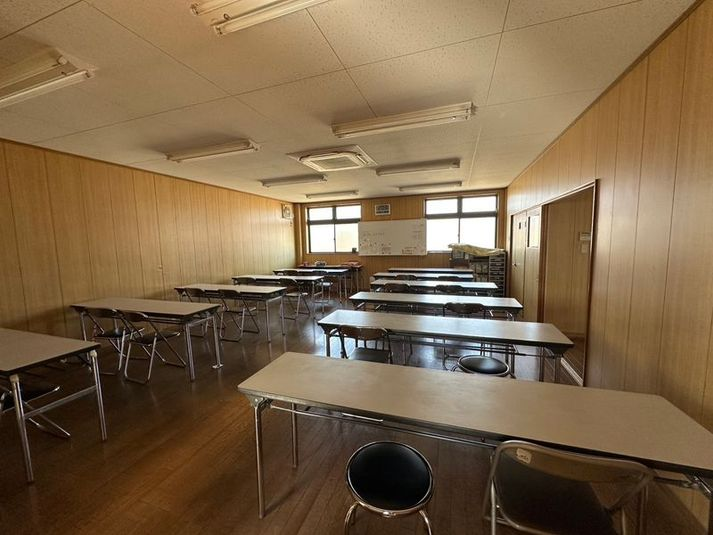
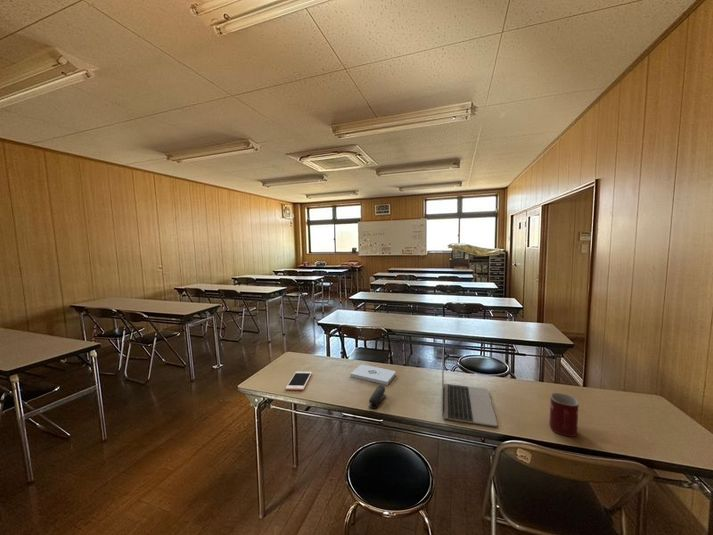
+ laptop (466, 386)
+ mug (564, 416)
+ notepad (373, 373)
+ stapler (377, 395)
+ cell phone (299, 380)
